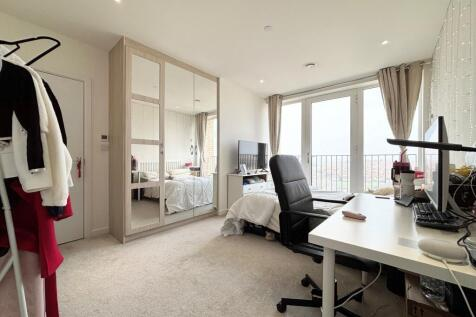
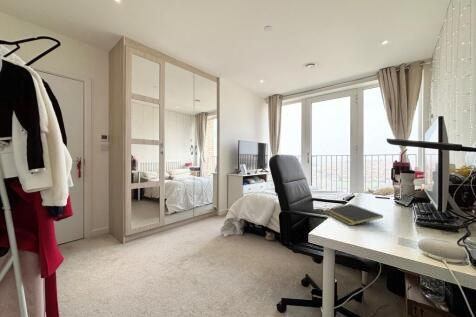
+ notepad (350, 213)
